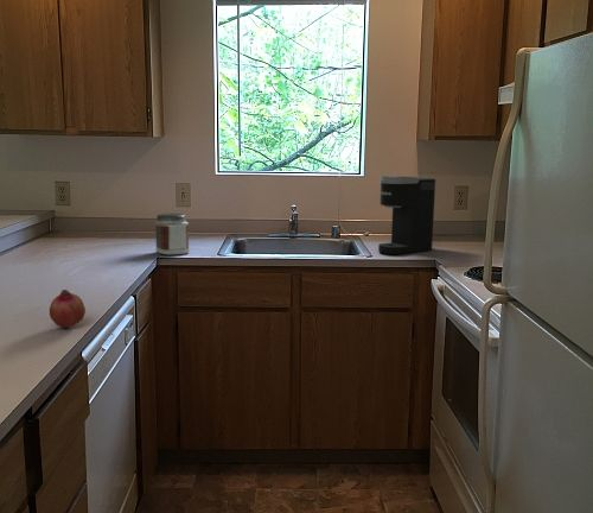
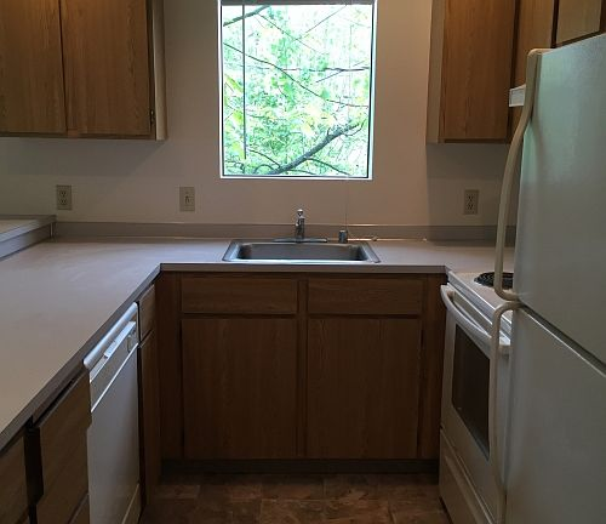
- coffee maker (406, 214)
- fruit (66, 308)
- jar (172, 233)
